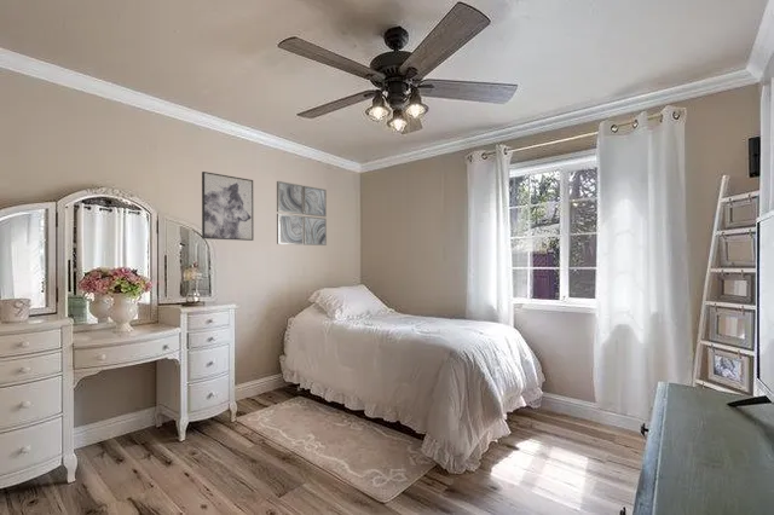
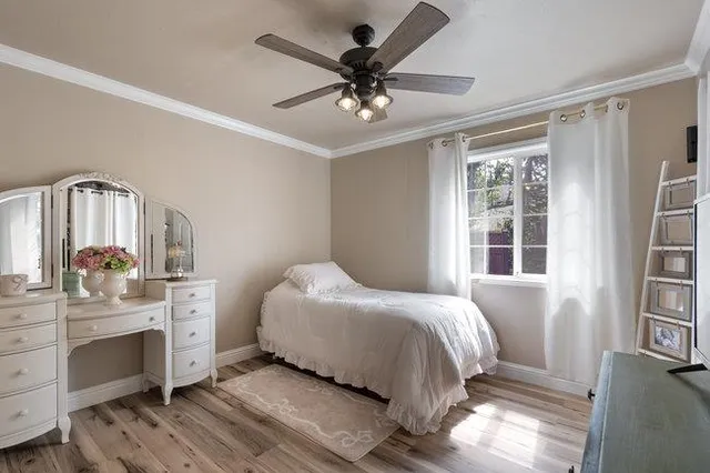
- wall art (229, 207)
- wall art (302, 214)
